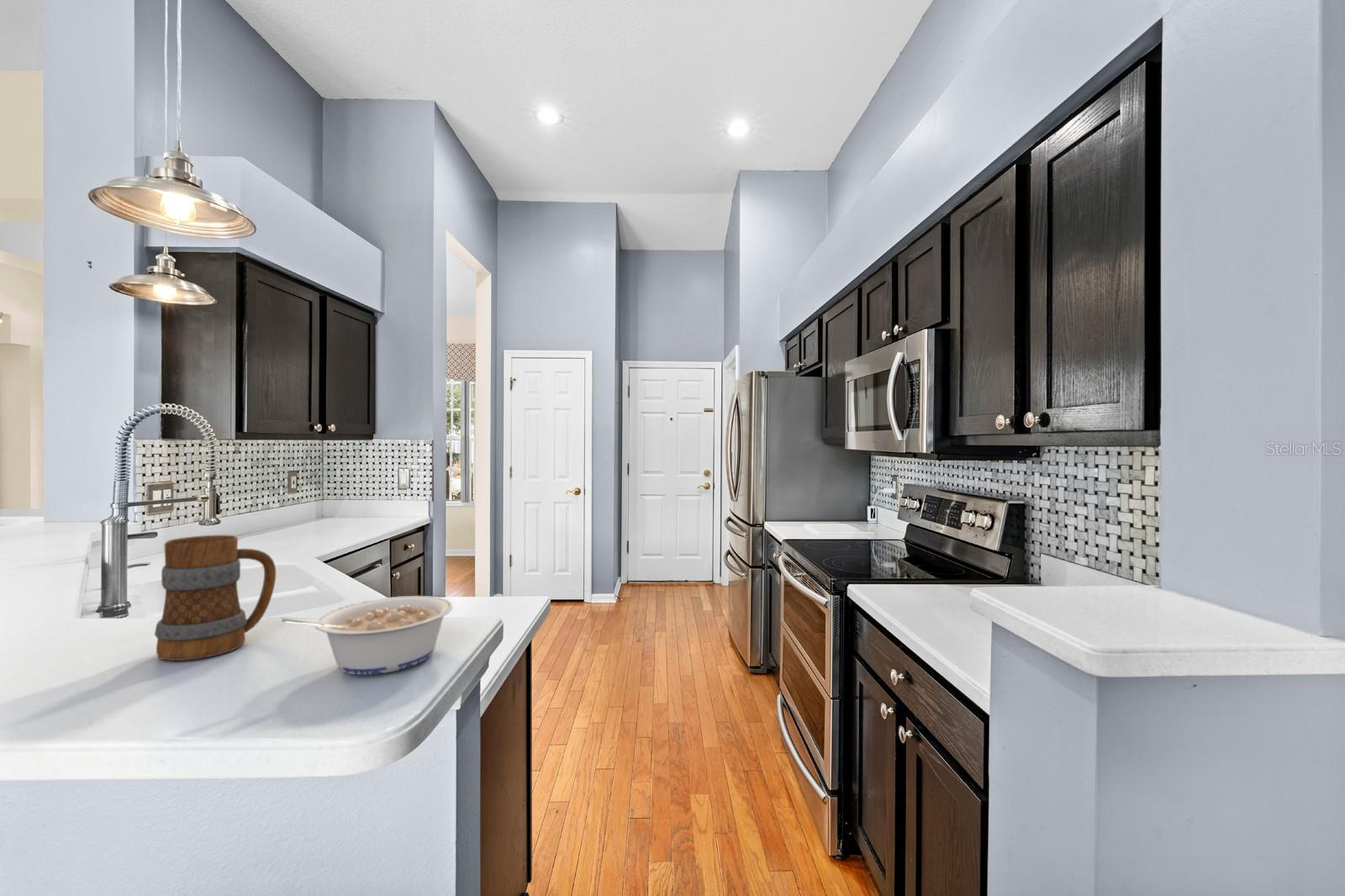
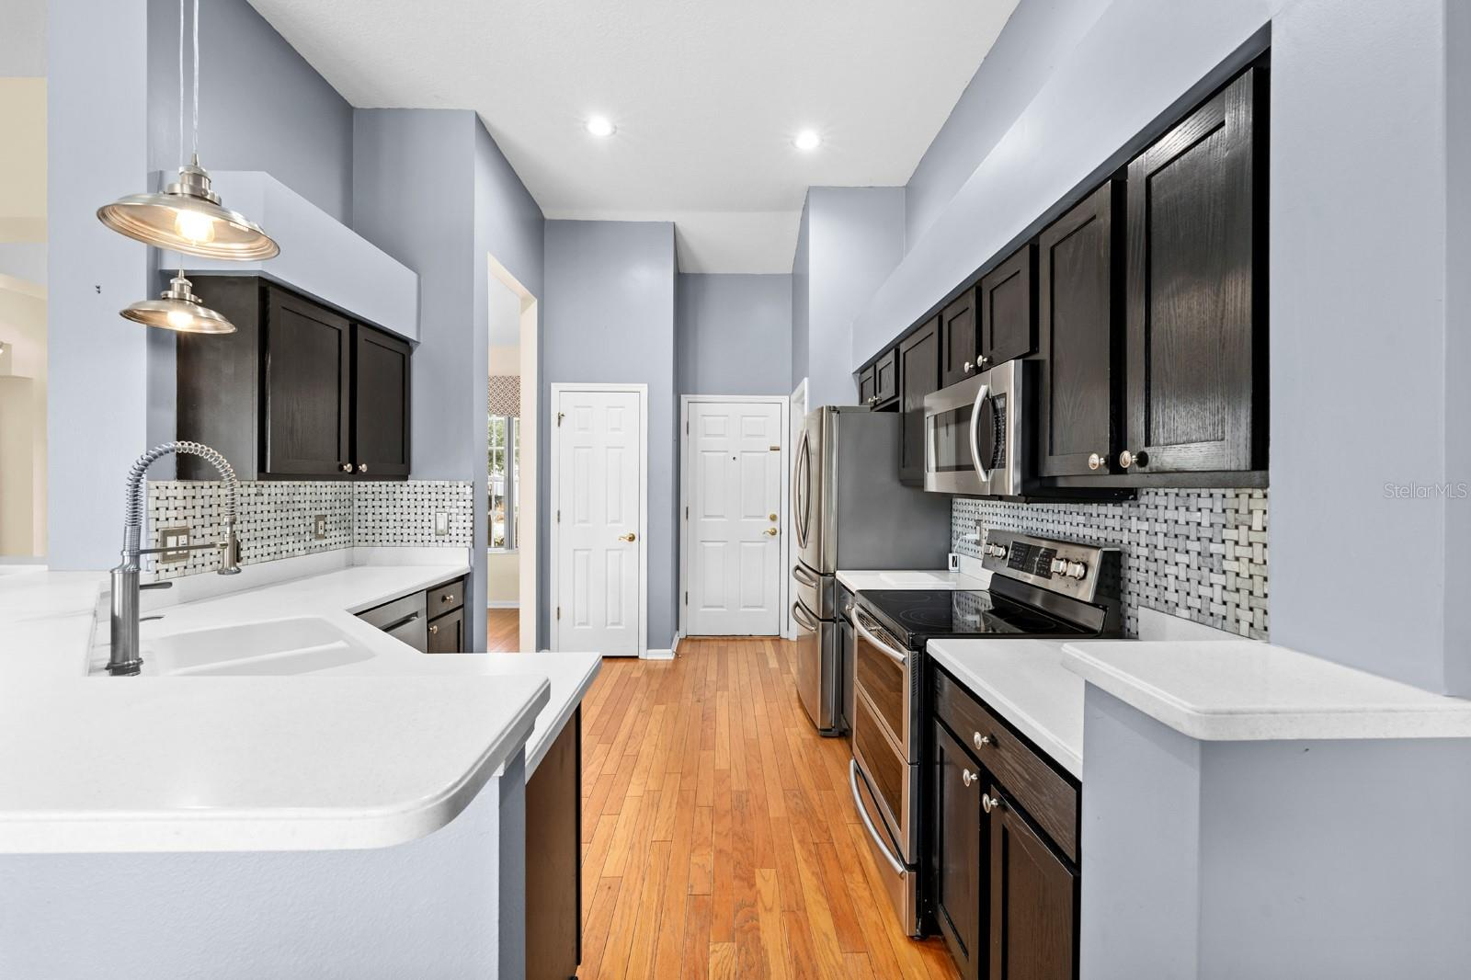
- legume (383, 632)
- mug (219, 591)
